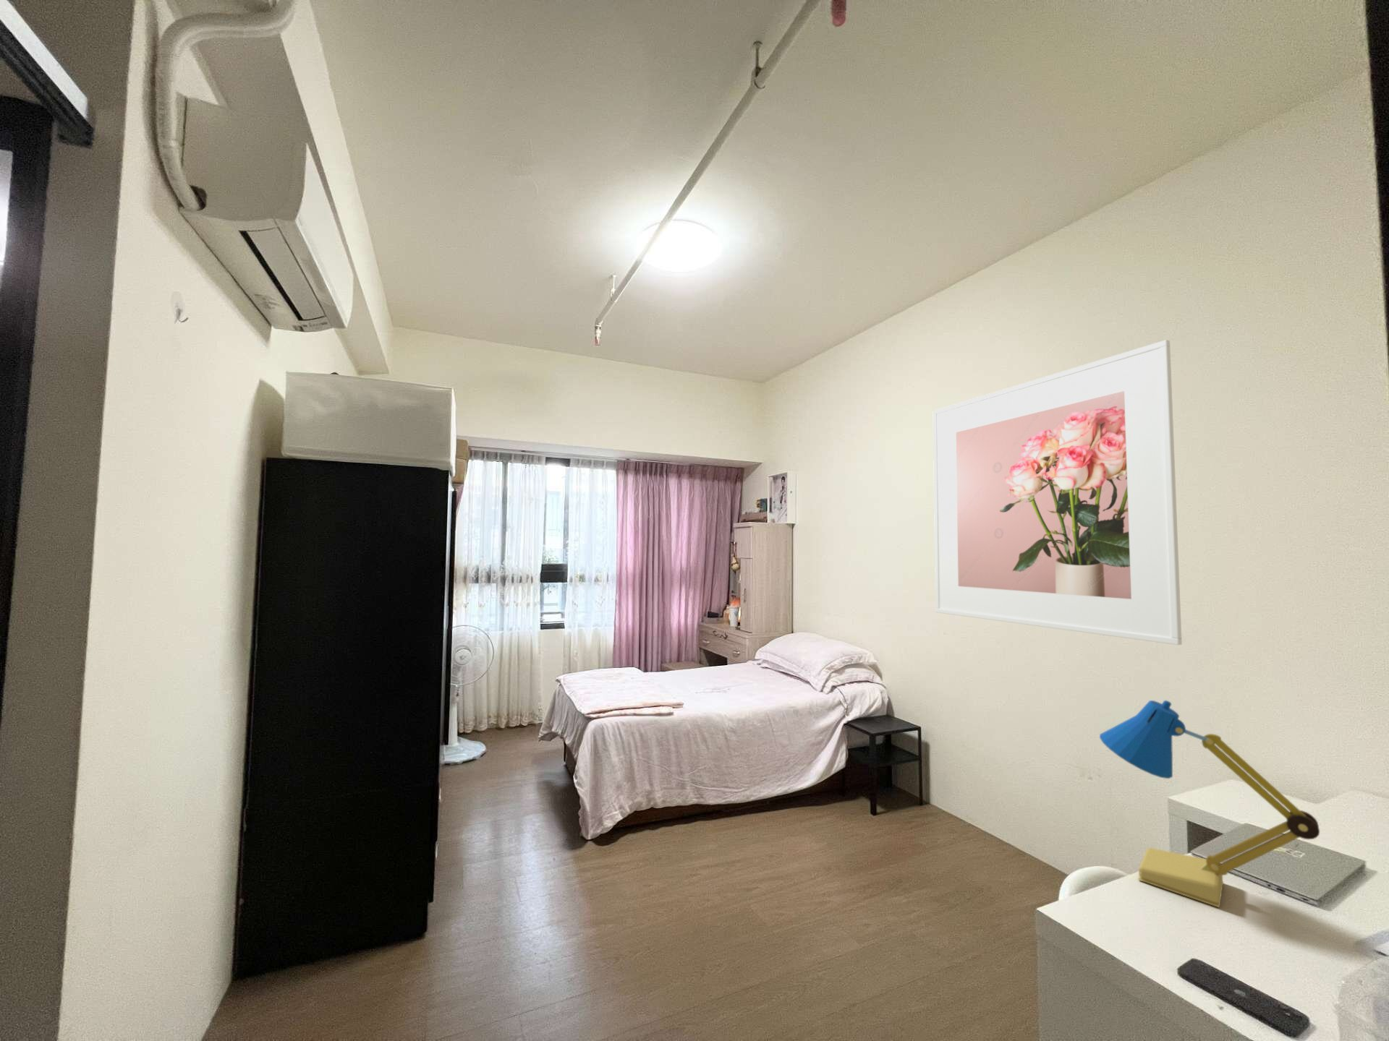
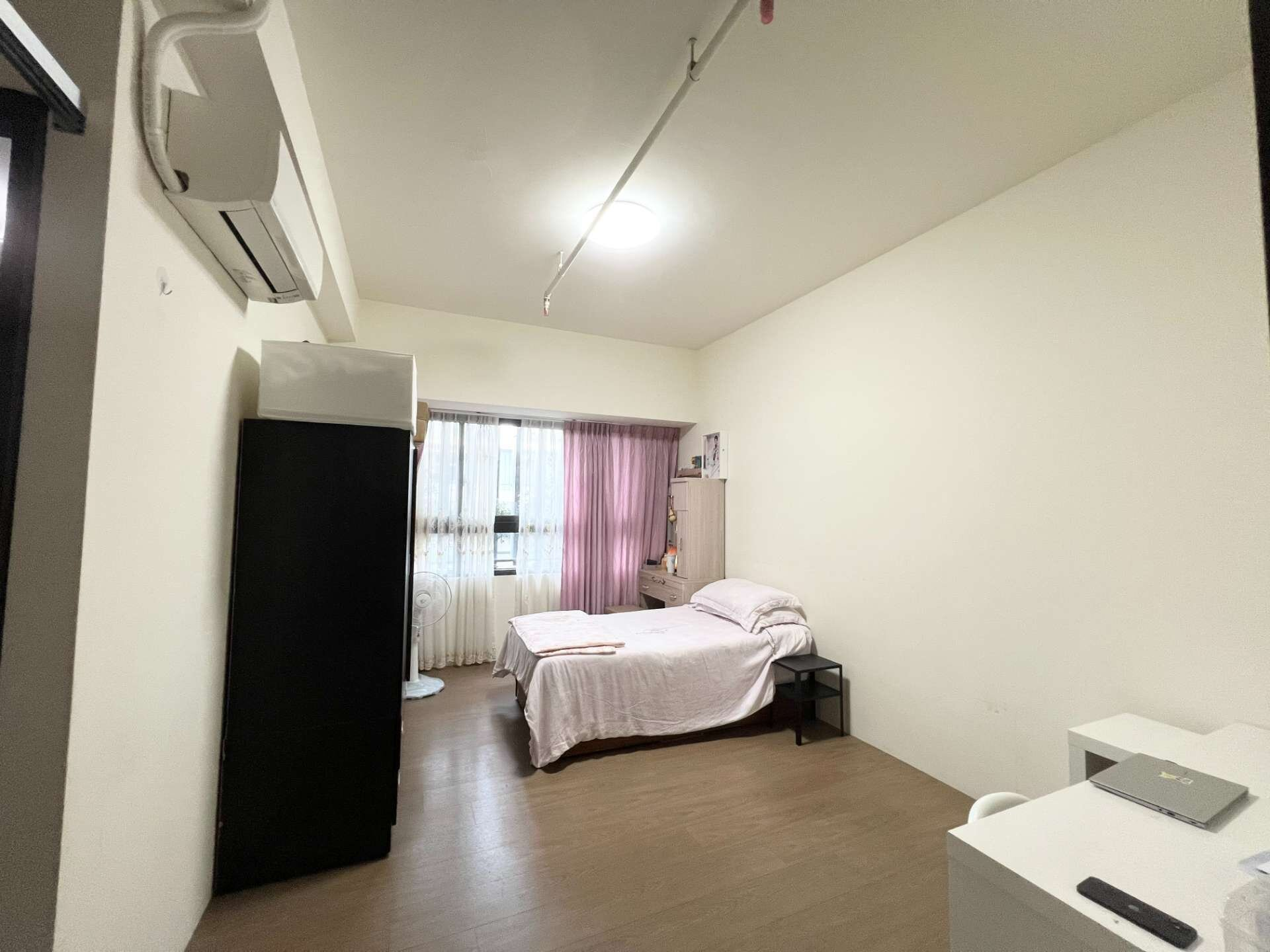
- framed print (1030, 502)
- desk lamp (1172, 776)
